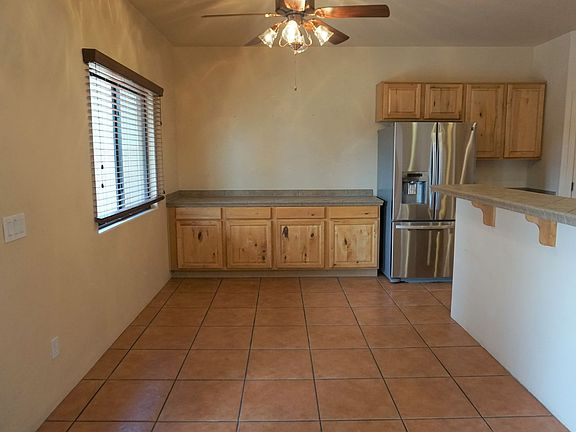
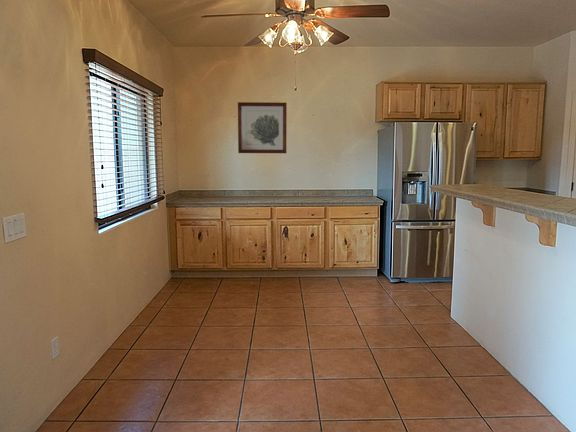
+ wall art (262, 128)
